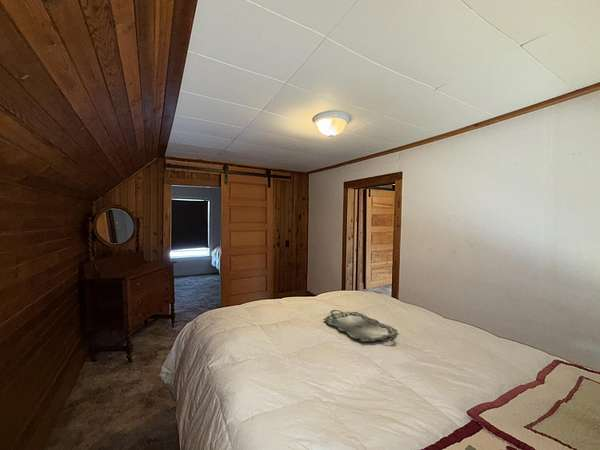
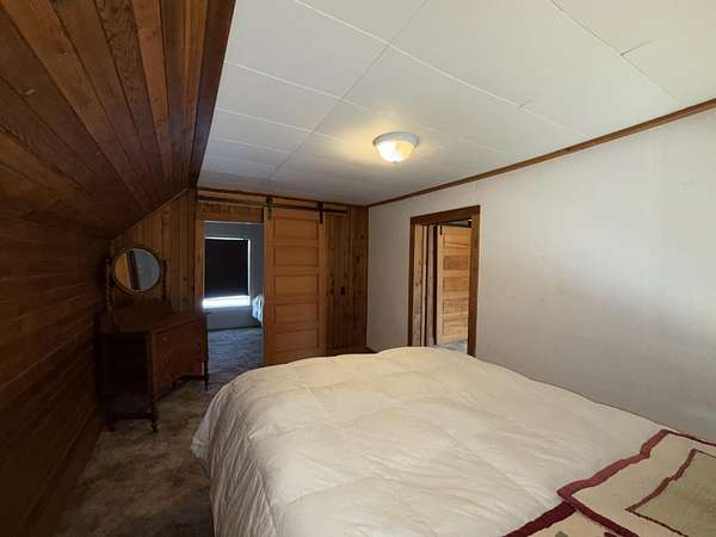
- serving tray (358, 324)
